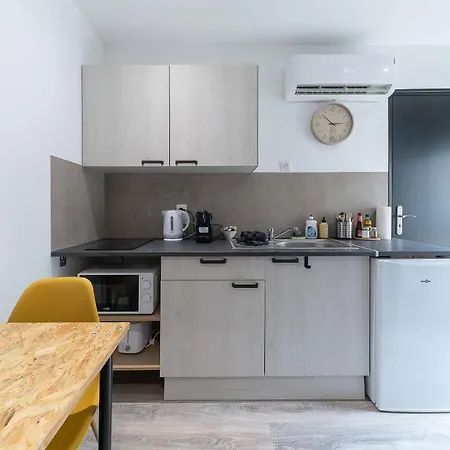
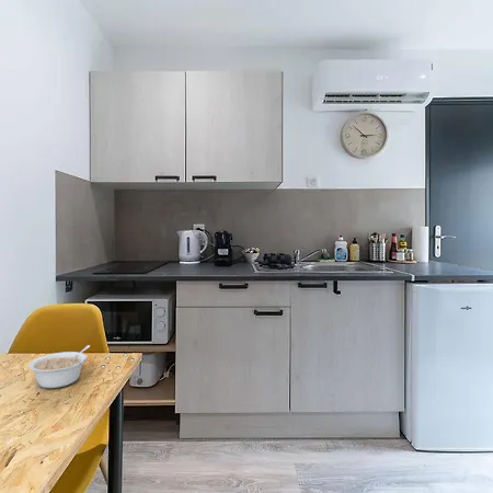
+ legume (59, 367)
